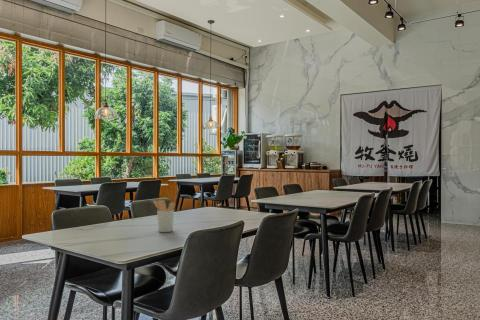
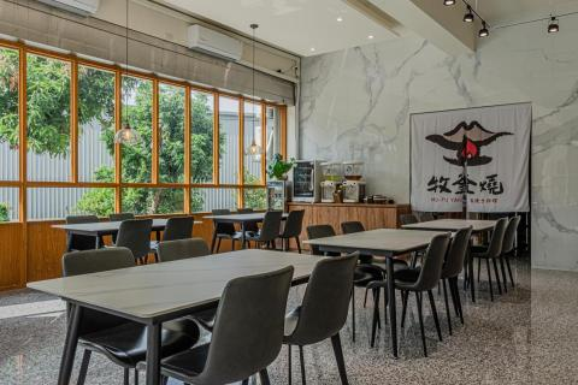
- utensil holder (163, 214)
